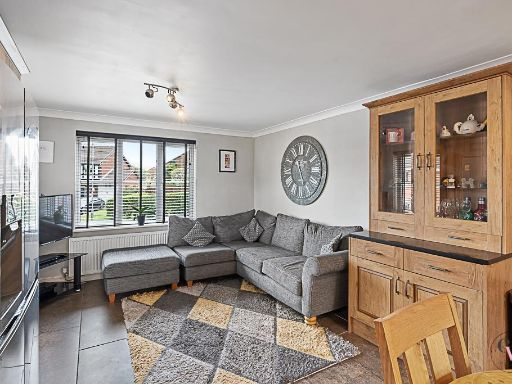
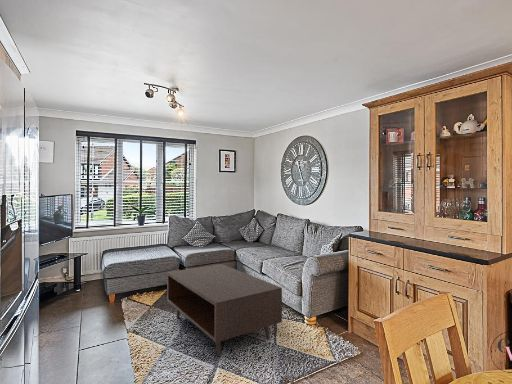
+ coffee table (219, 303)
